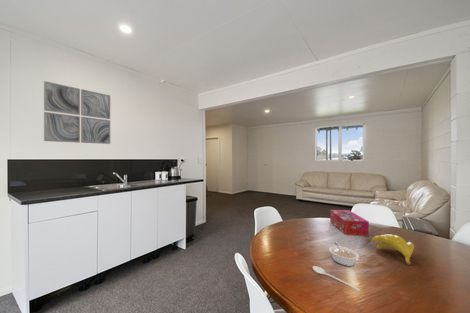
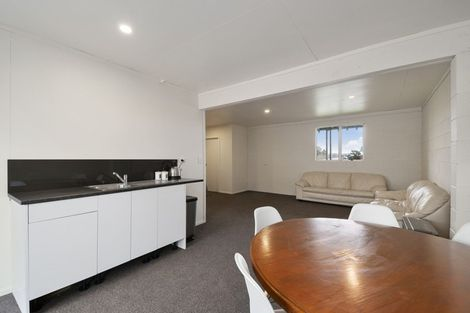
- wall art (81, 115)
- tissue box (347, 221)
- legume (342, 255)
- banana (395, 246)
- stirrer (334, 277)
